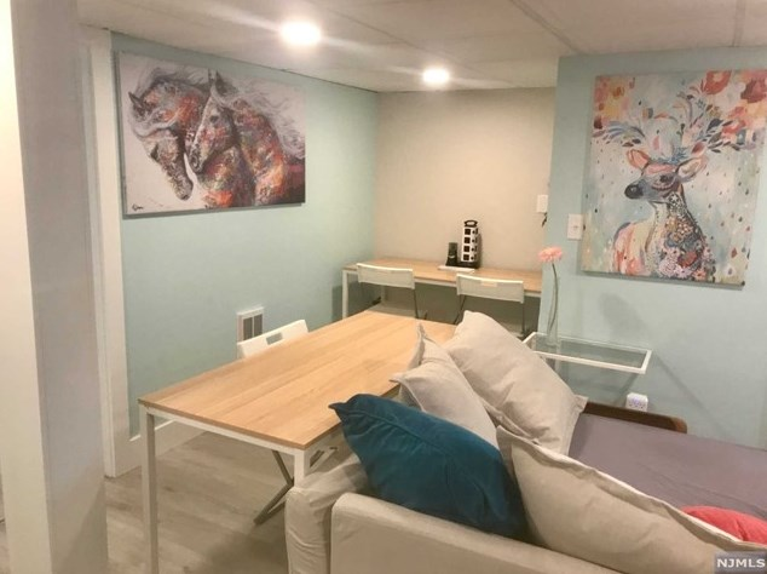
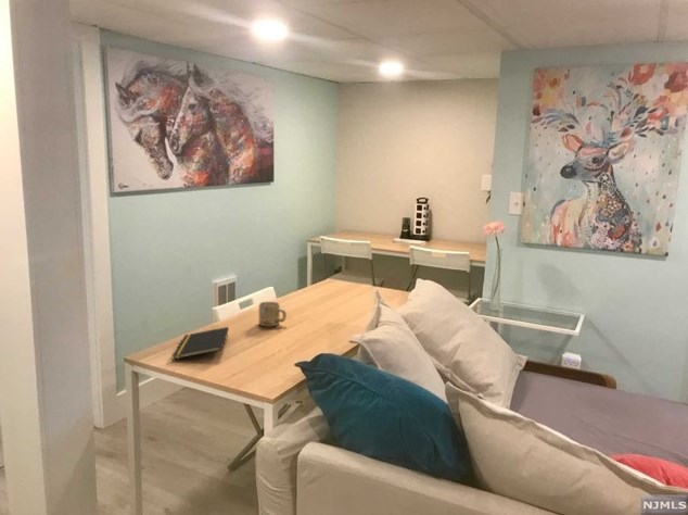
+ notepad (202, 341)
+ mug (272, 314)
